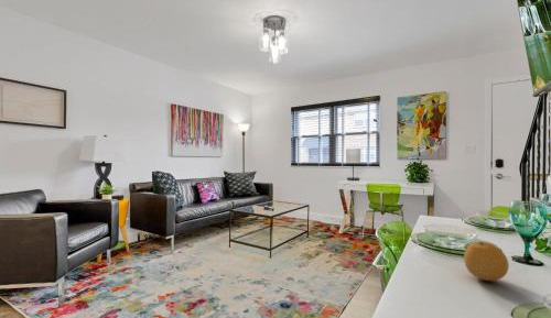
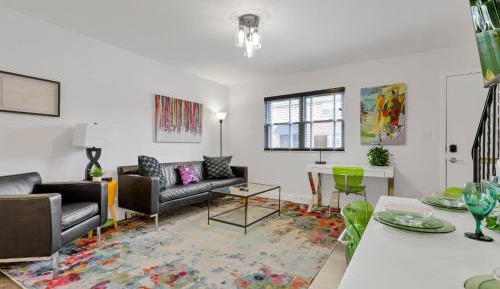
- fruit (485, 260)
